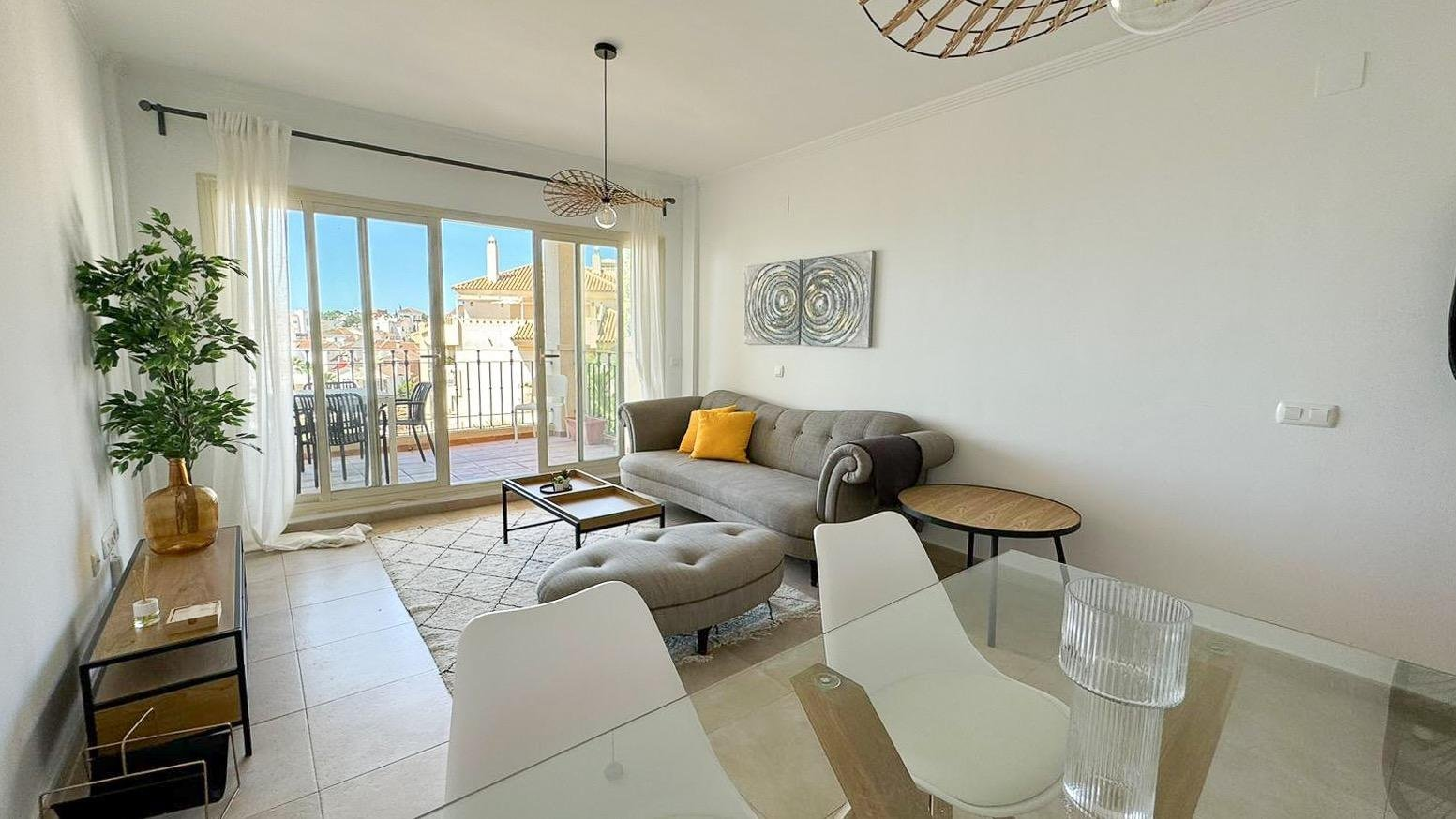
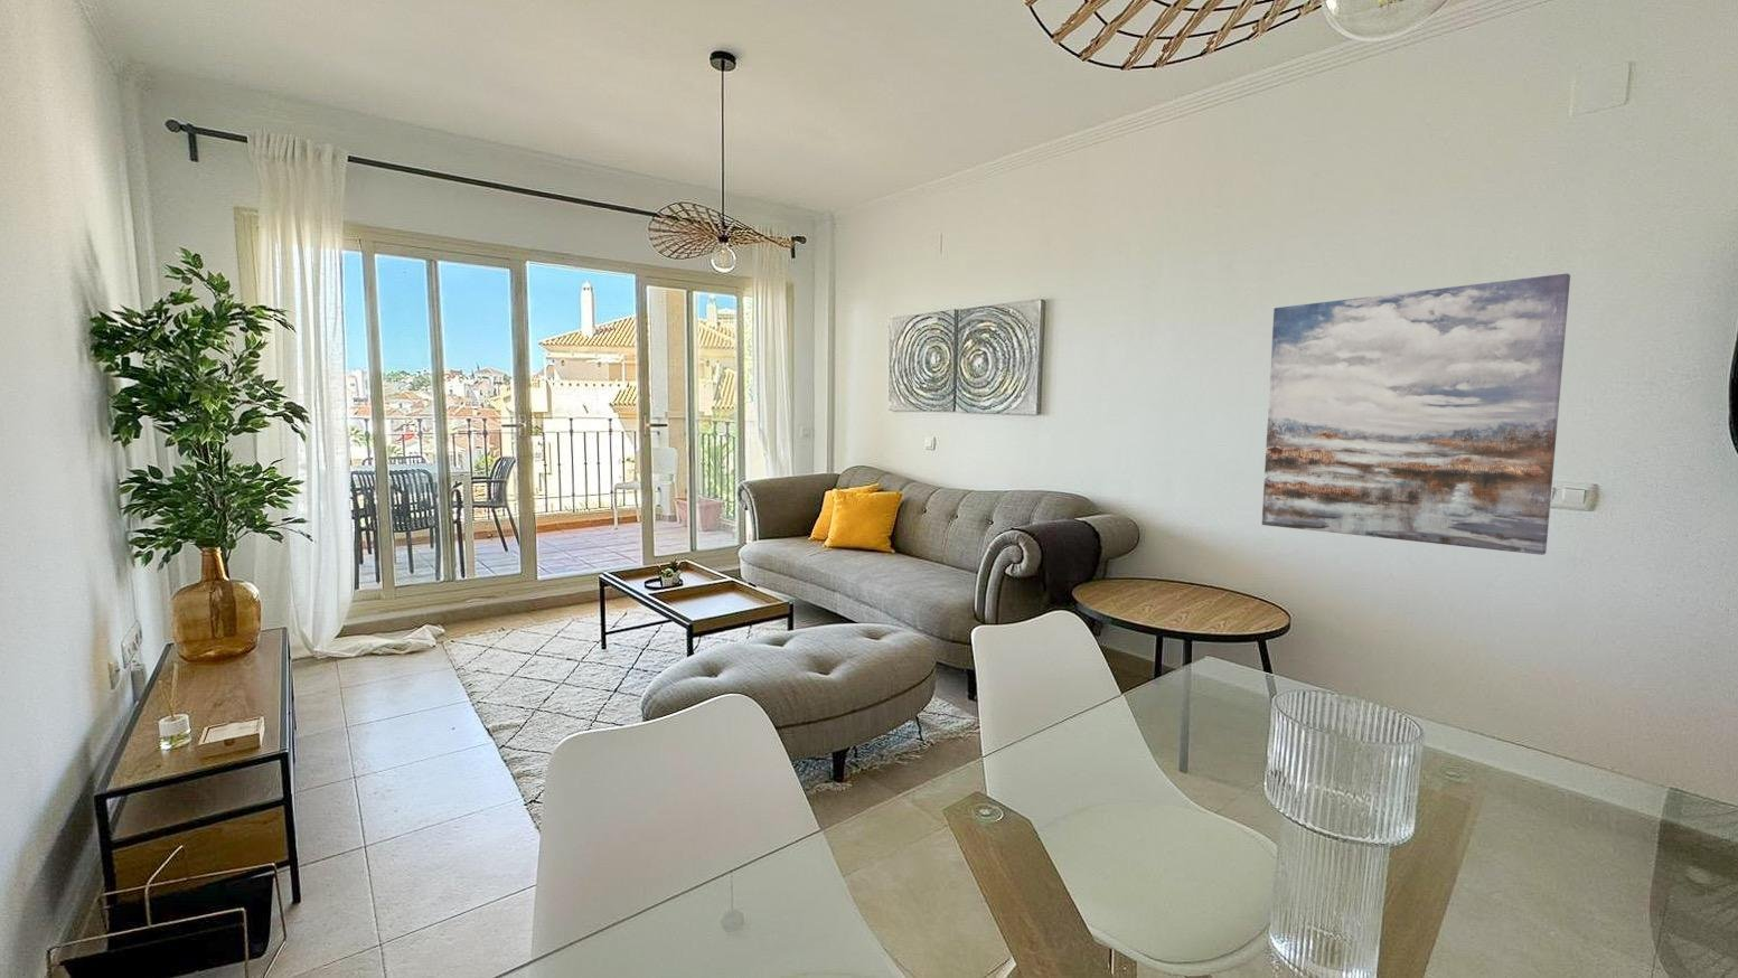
+ wall art (1394, 417)
